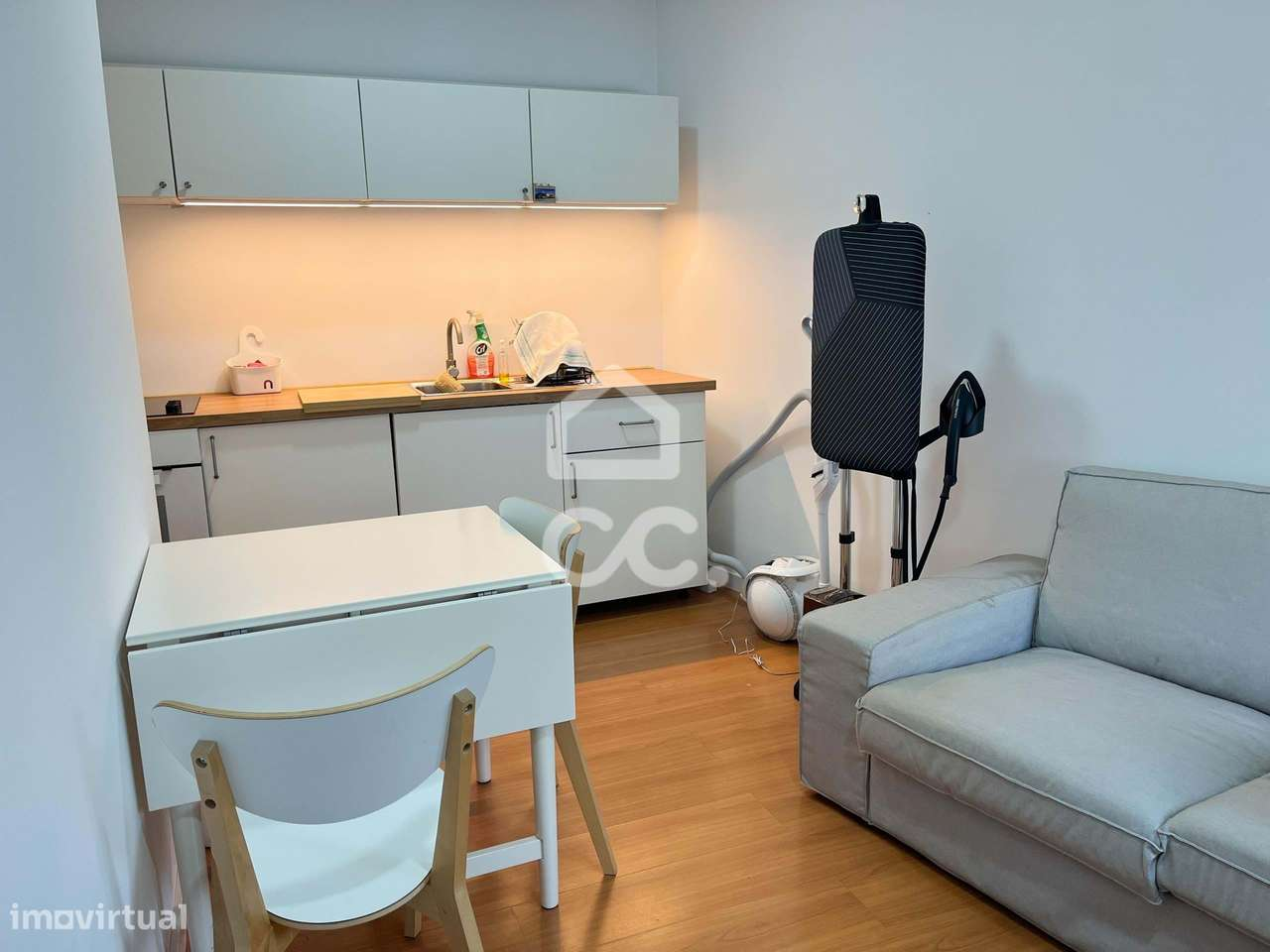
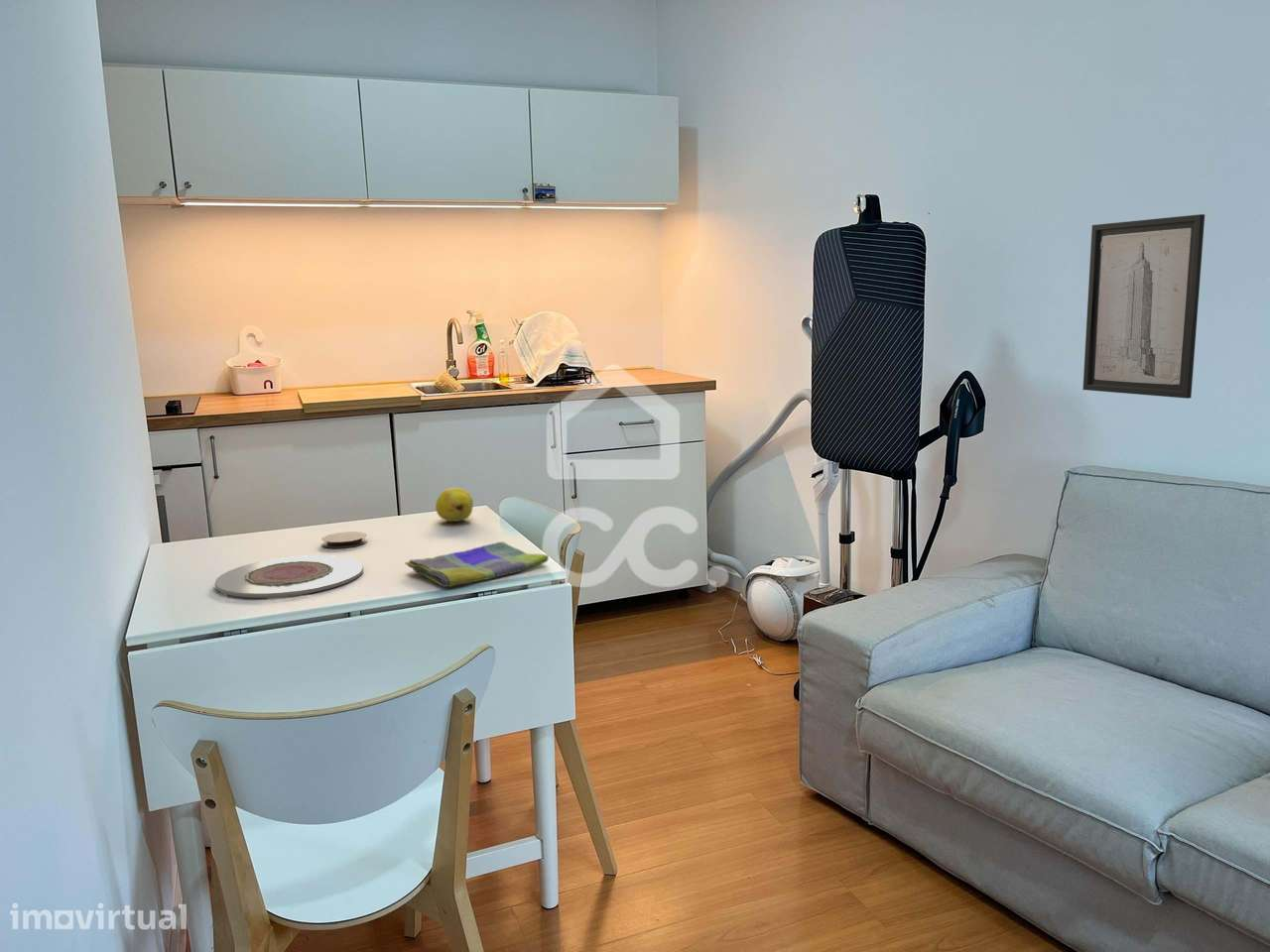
+ coaster (344, 539)
+ dish towel (477, 562)
+ fruit (454, 505)
+ plate (291, 574)
+ wall art (1139, 307)
